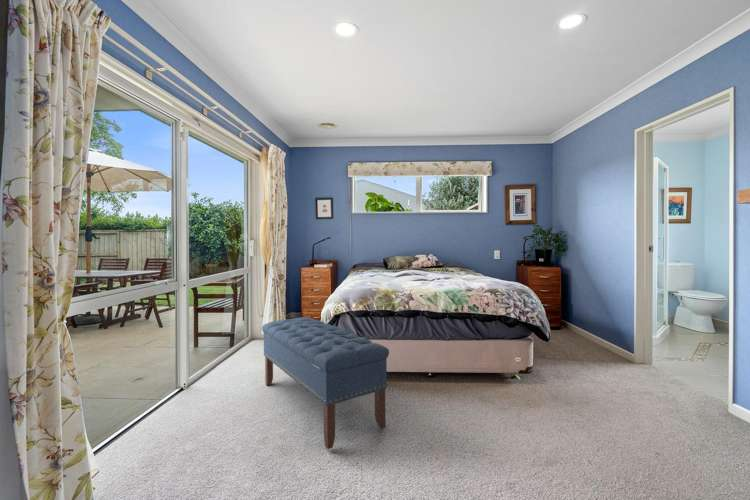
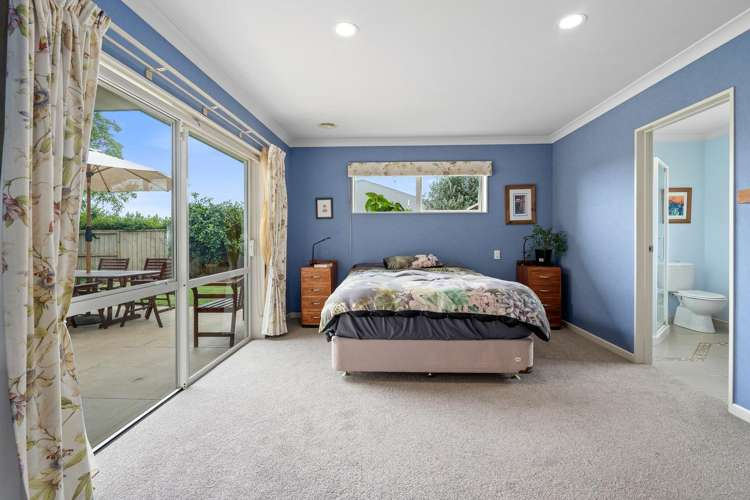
- bench (317, 367)
